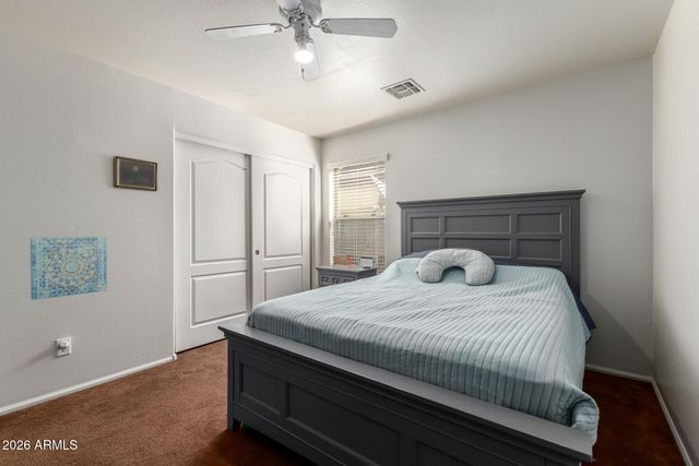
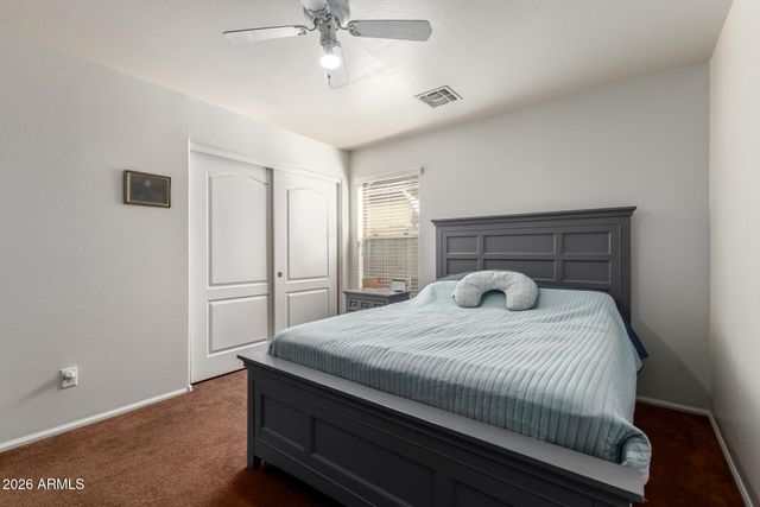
- wall art (71, 265)
